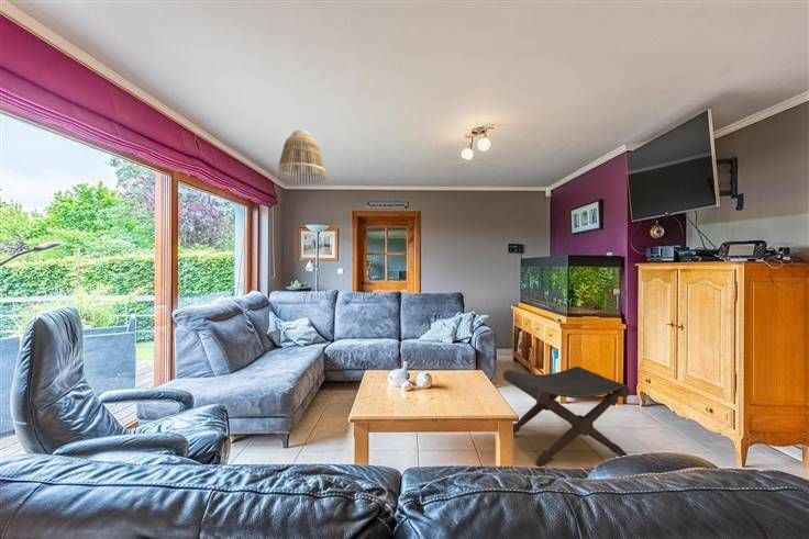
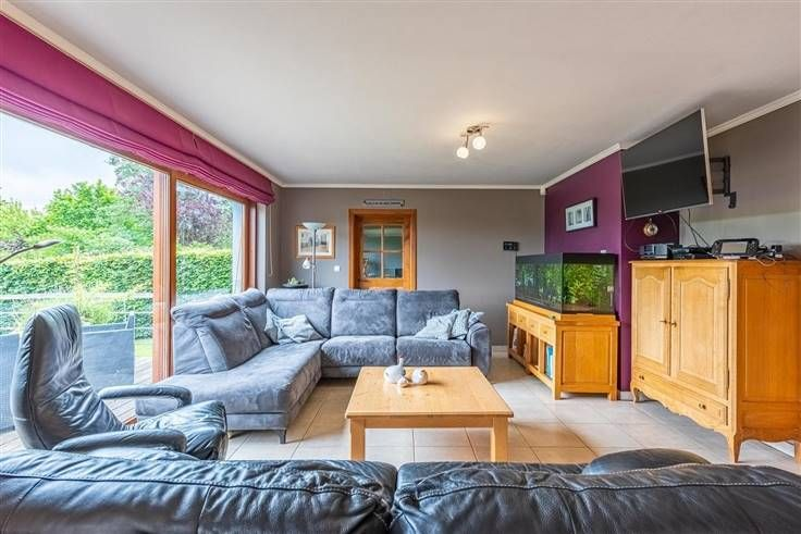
- footstool (562, 411)
- lamp shade (302, 155)
